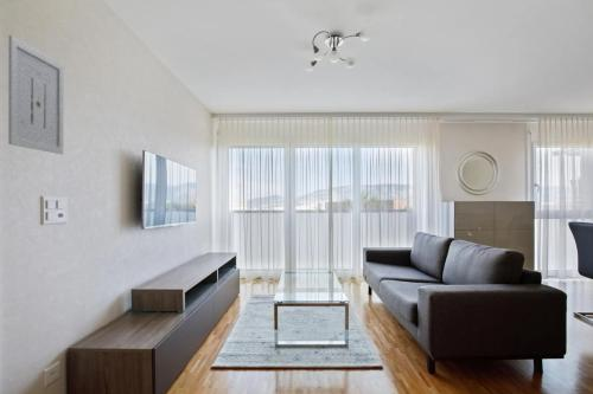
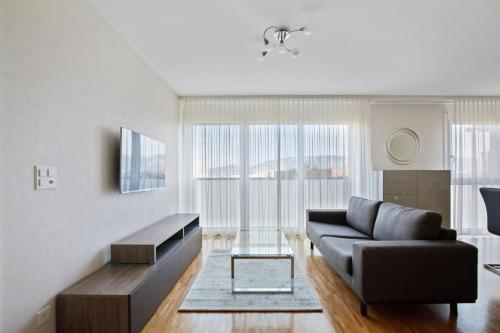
- wall art (38, 101)
